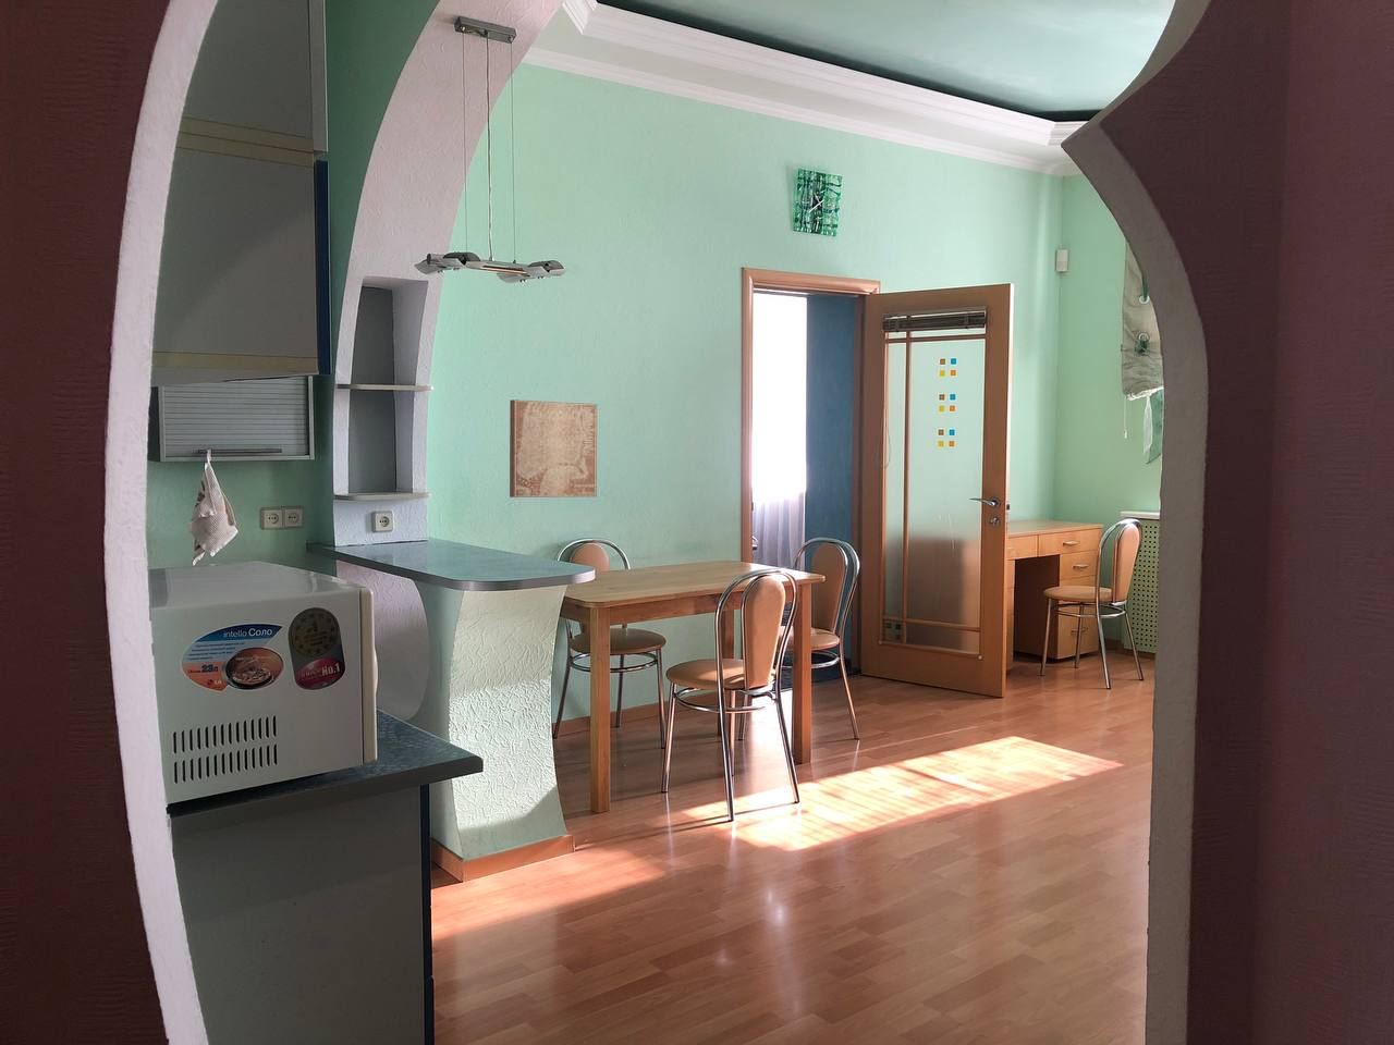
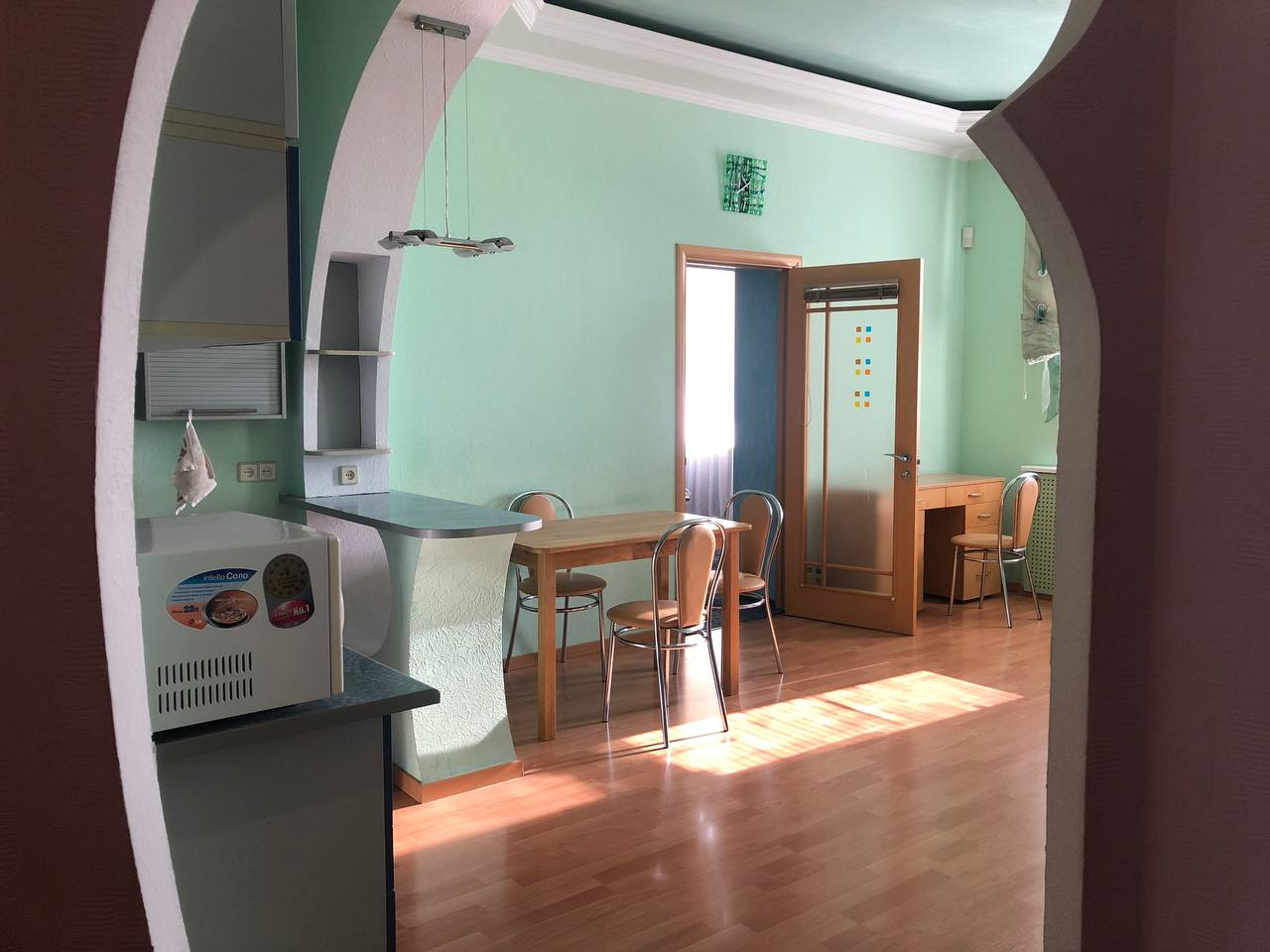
- wall art (554, 450)
